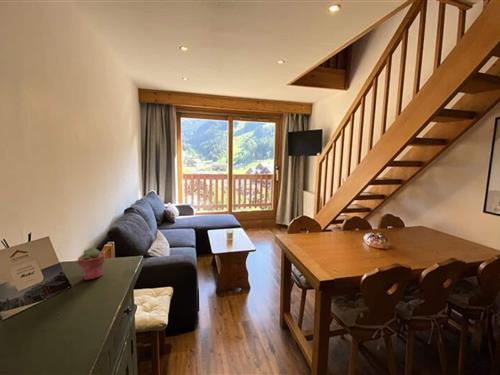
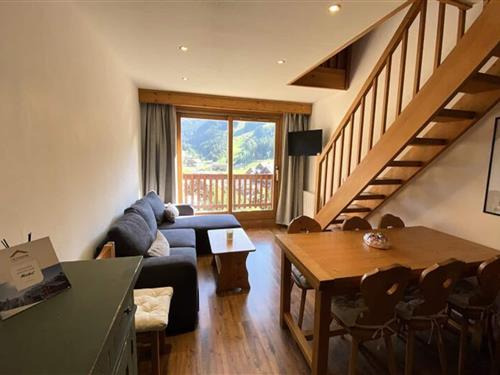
- potted succulent (92, 261)
